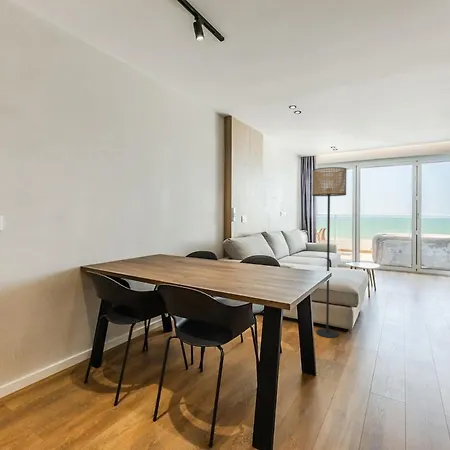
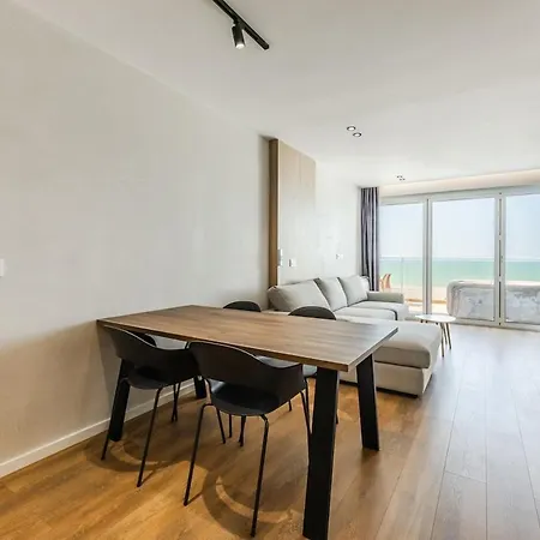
- floor lamp (328, 252)
